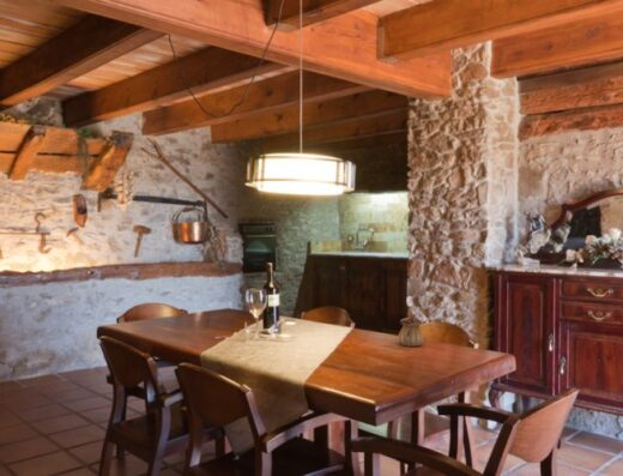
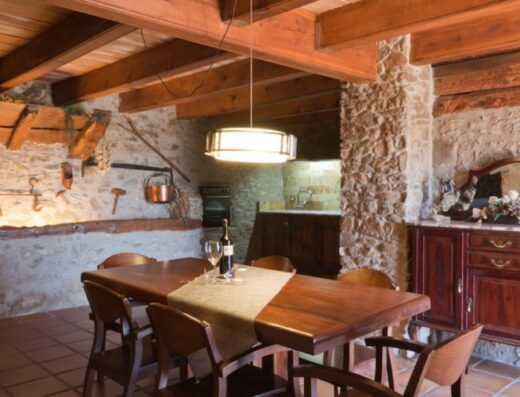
- teapot (410, 329)
